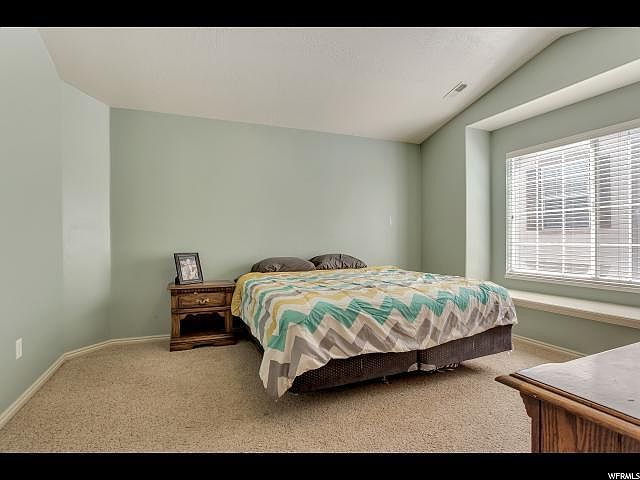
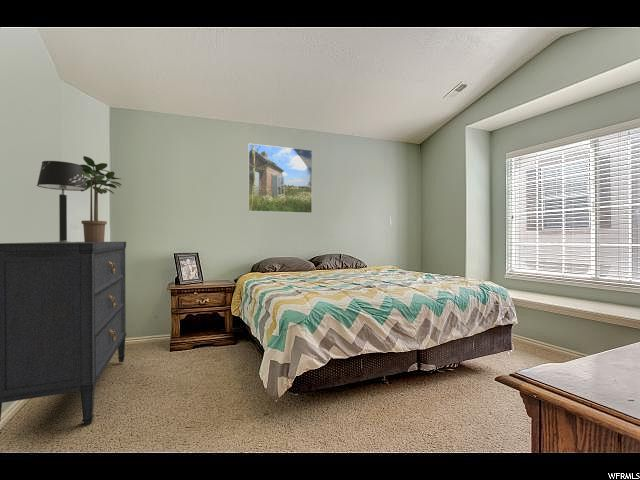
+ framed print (281, 179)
+ potted plant (97, 201)
+ table lamp (63, 203)
+ dresser (73, 317)
